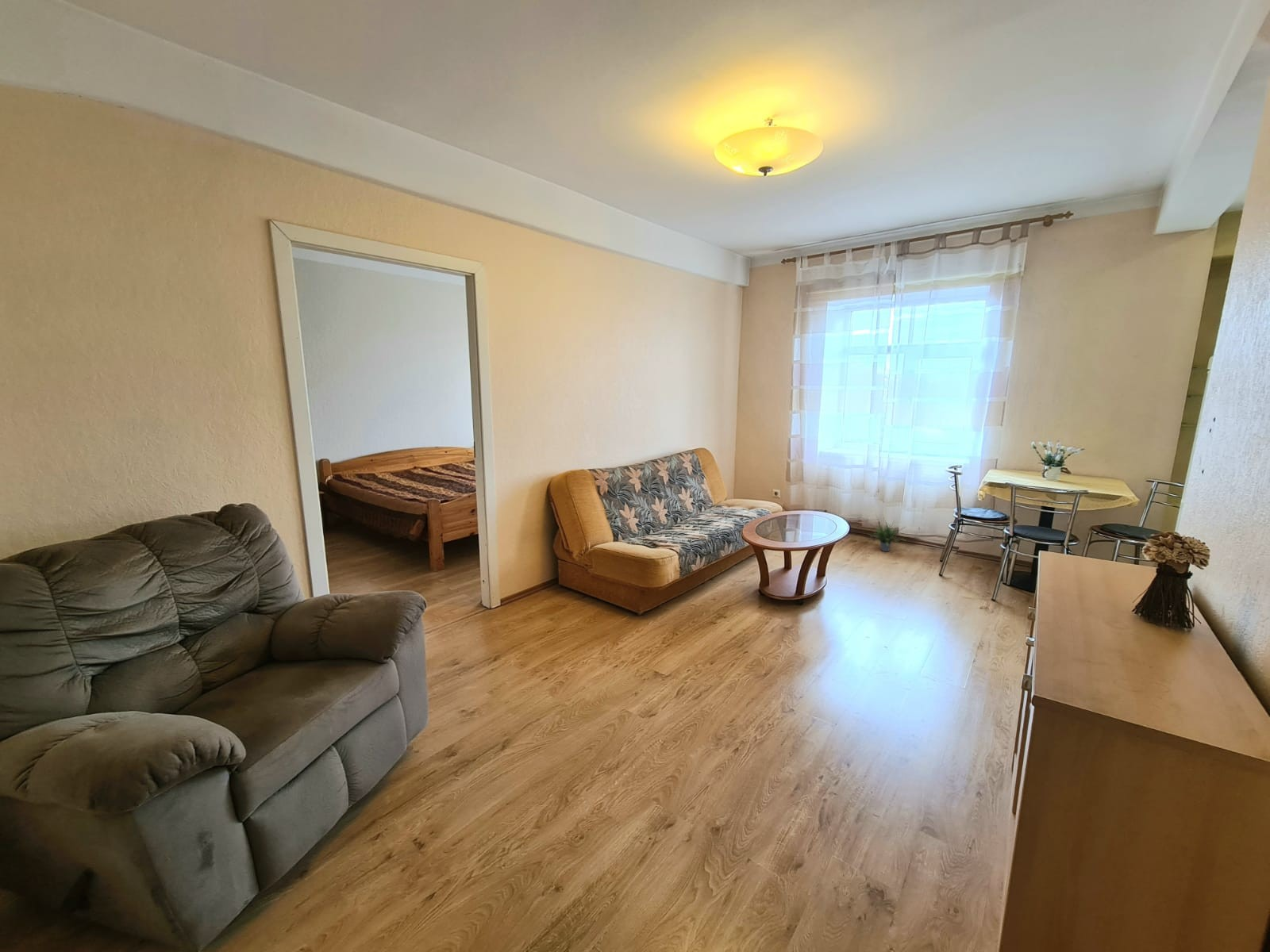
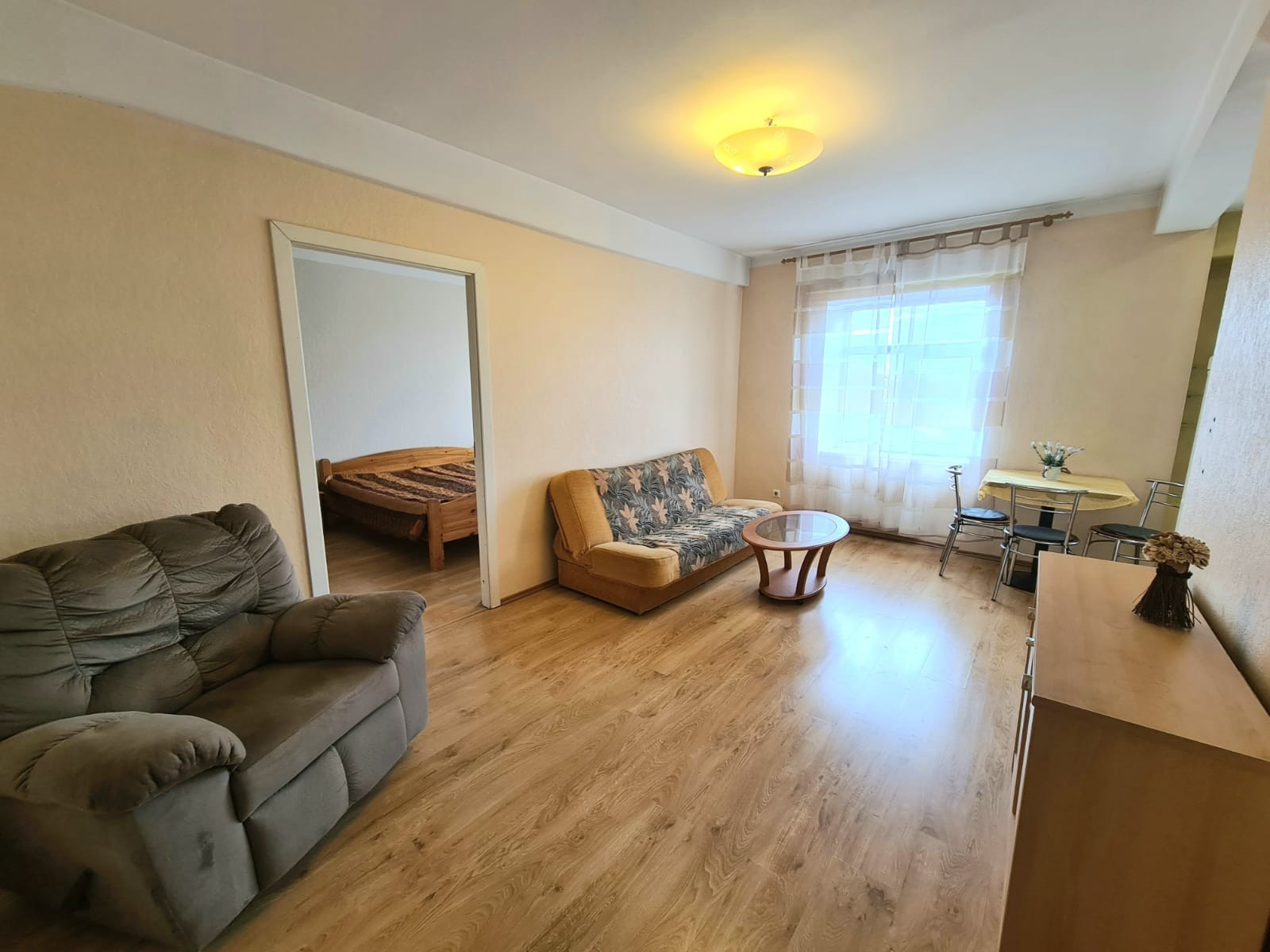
- potted plant (887, 532)
